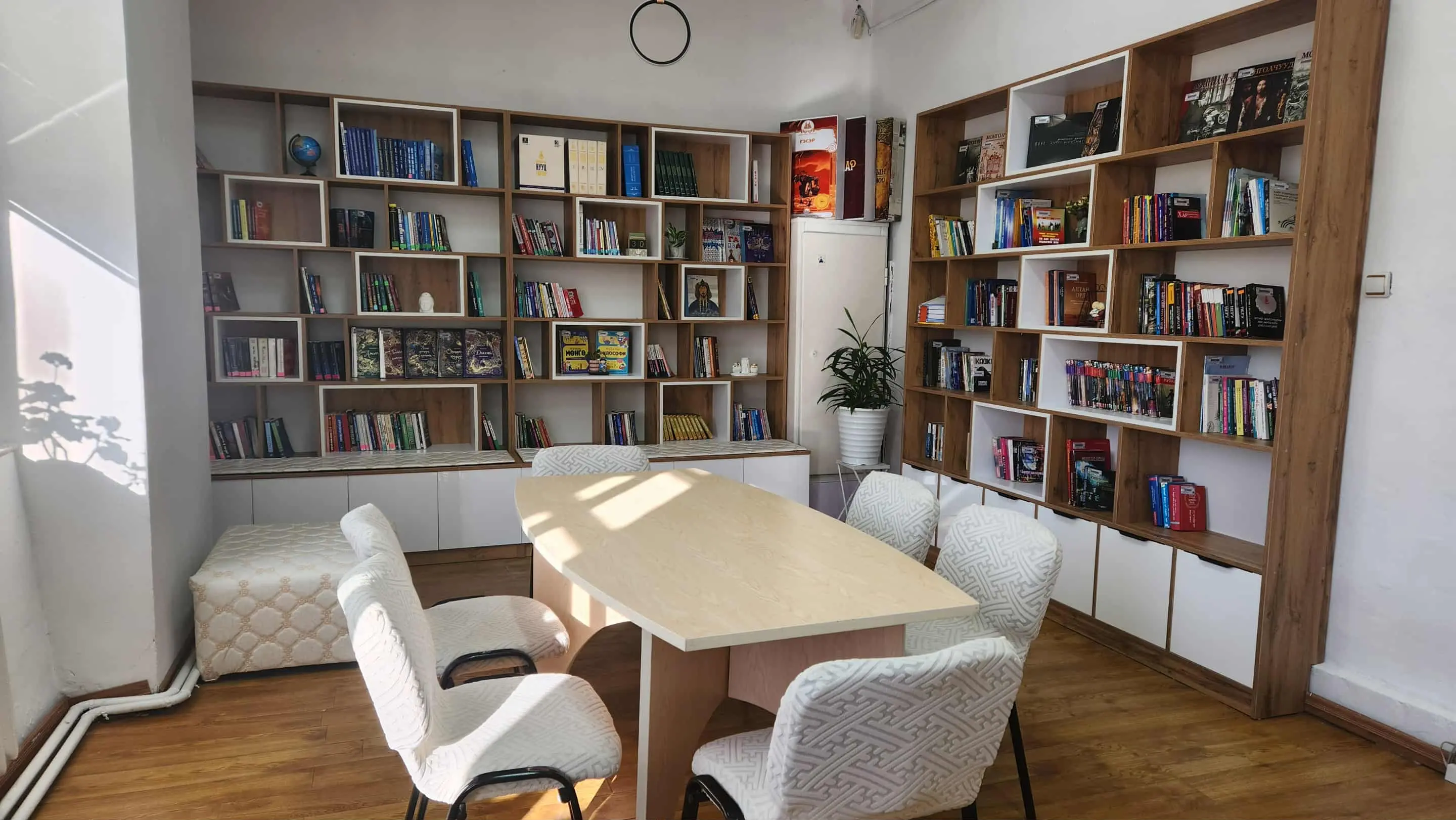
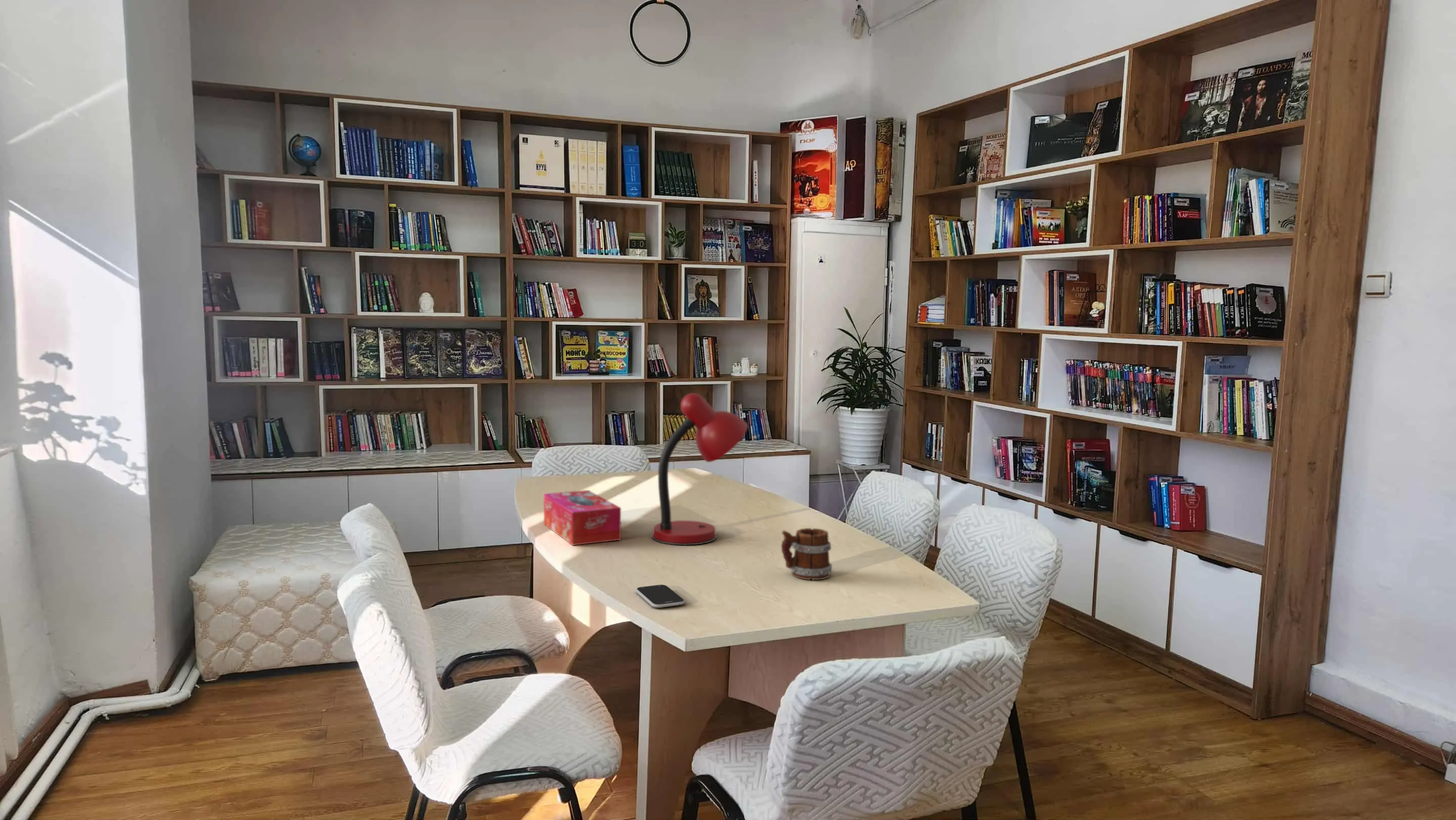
+ smartphone (660, 596)
+ mug (806, 552)
+ tissue box (581, 516)
+ desk lamp (705, 461)
